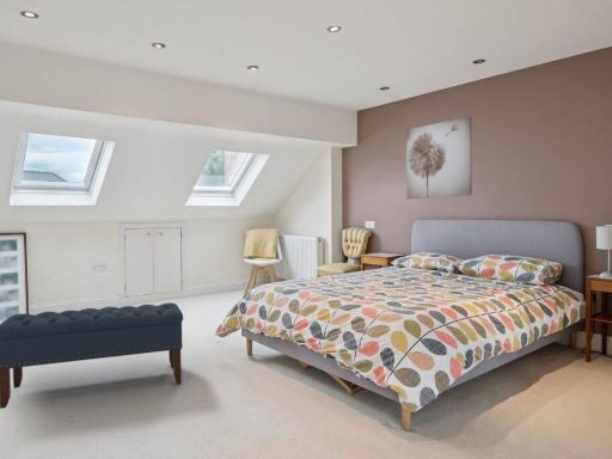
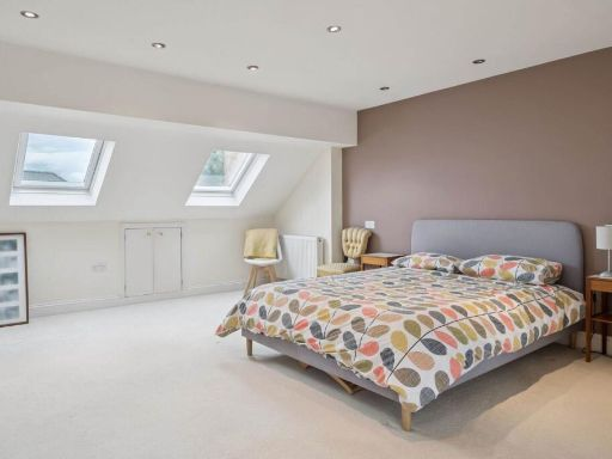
- wall art (436, 160)
- bench (97, 347)
